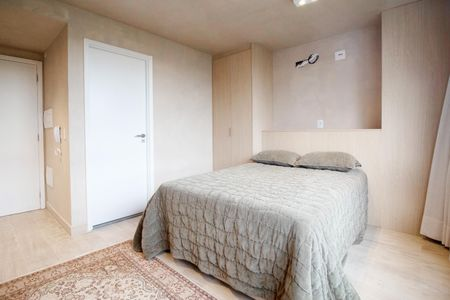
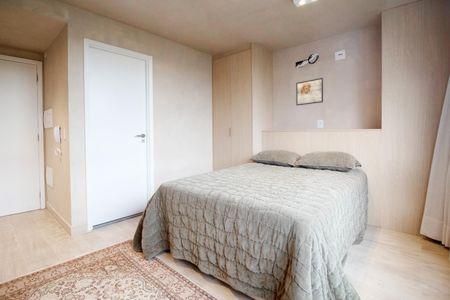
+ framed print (309, 92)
